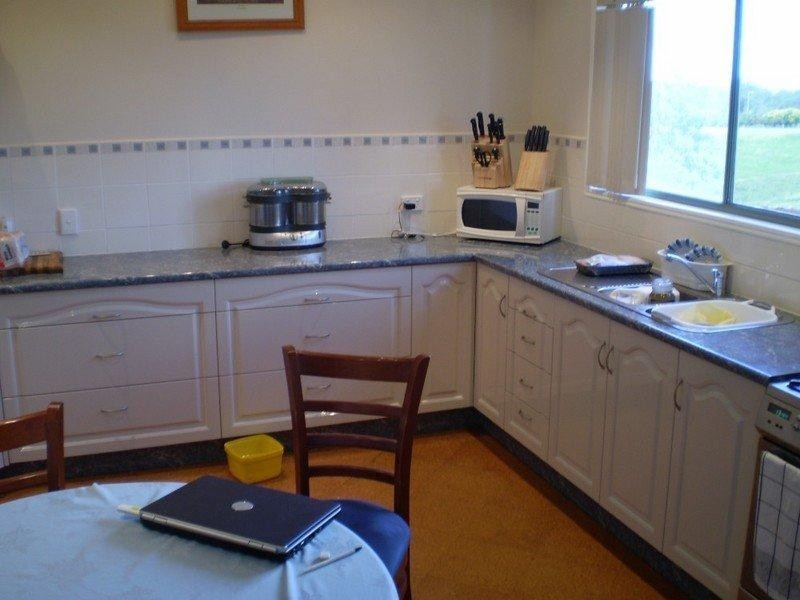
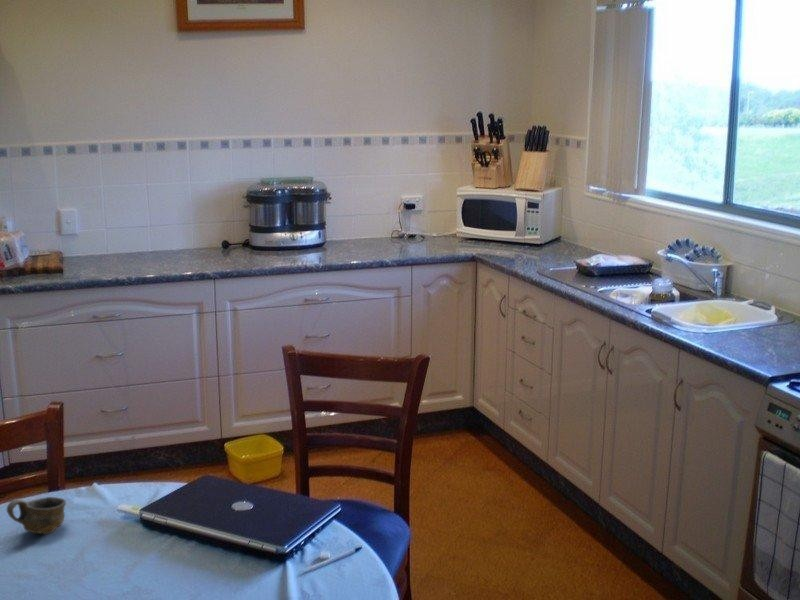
+ cup (38, 511)
